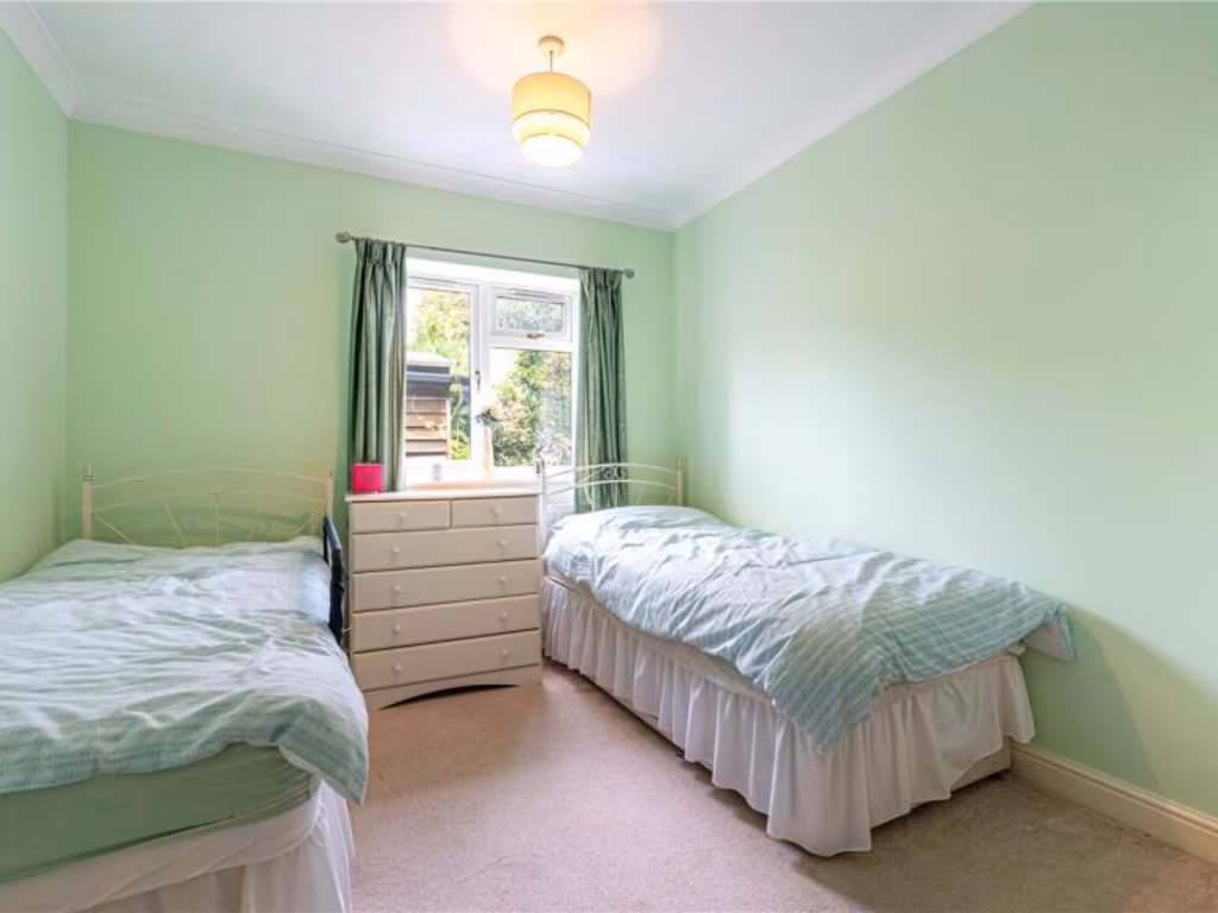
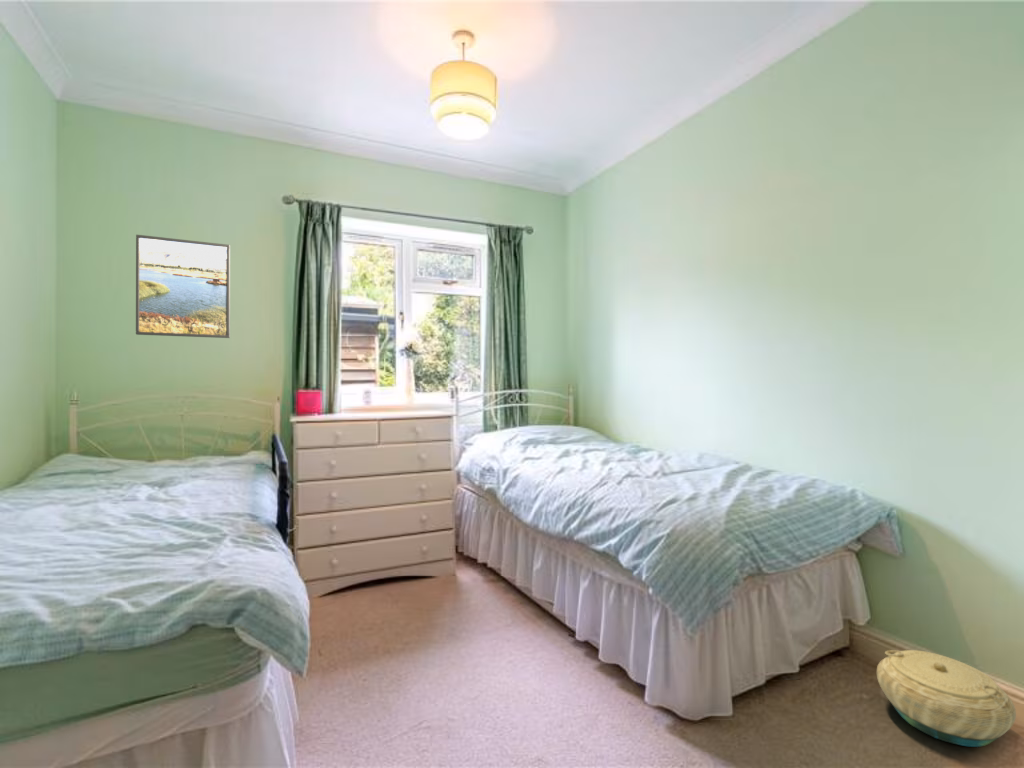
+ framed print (184, 288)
+ basket (941, 693)
